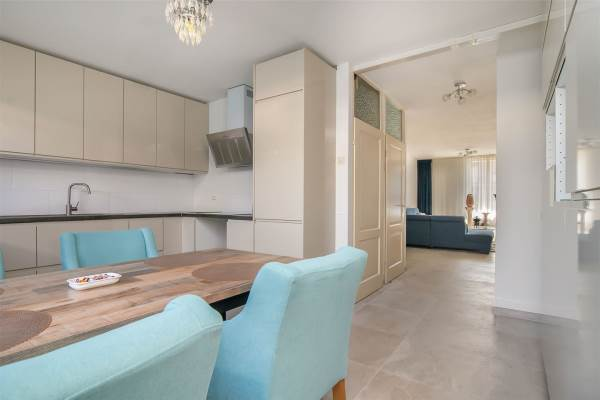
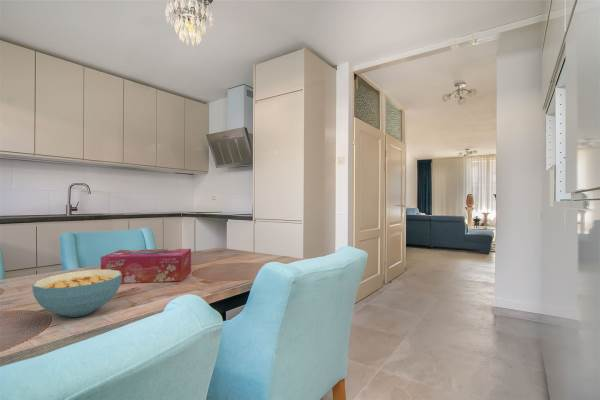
+ cereal bowl (80, 295)
+ tissue box (149, 264)
